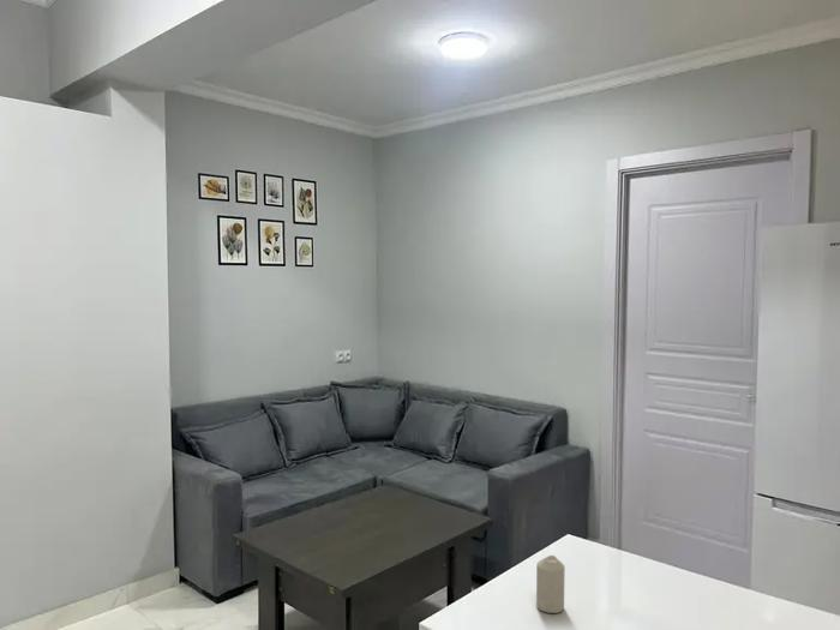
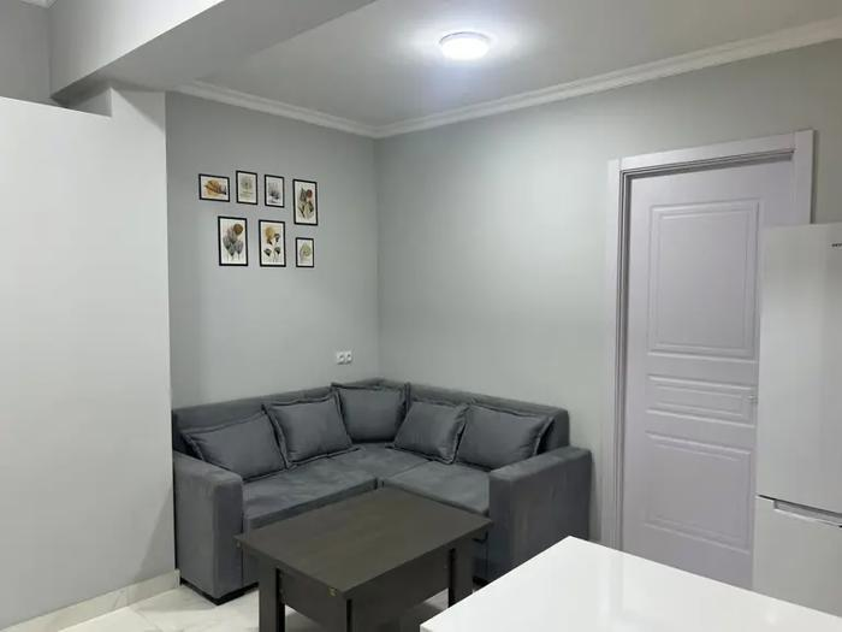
- candle (550, 582)
